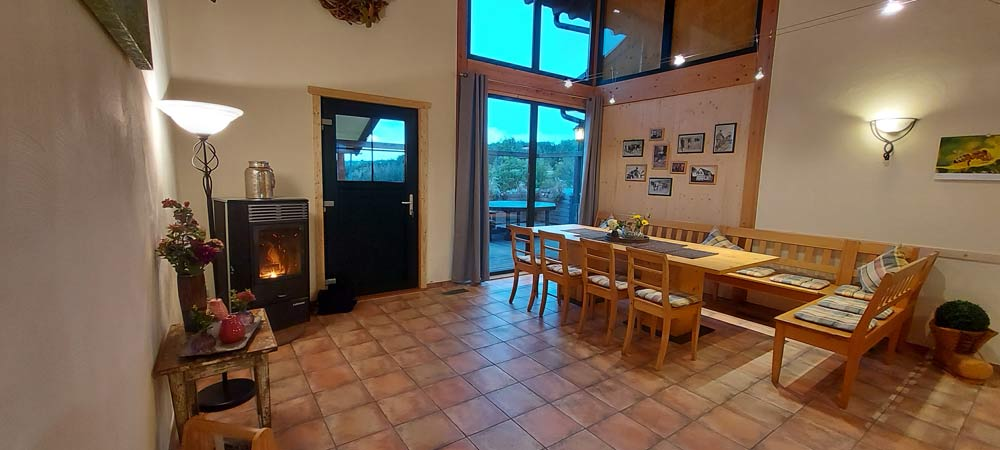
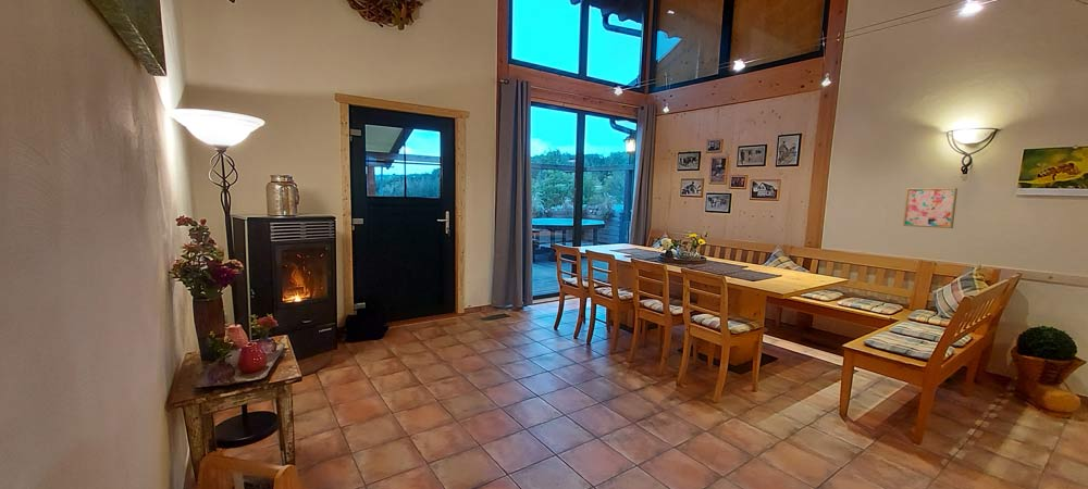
+ wall art (929, 208)
